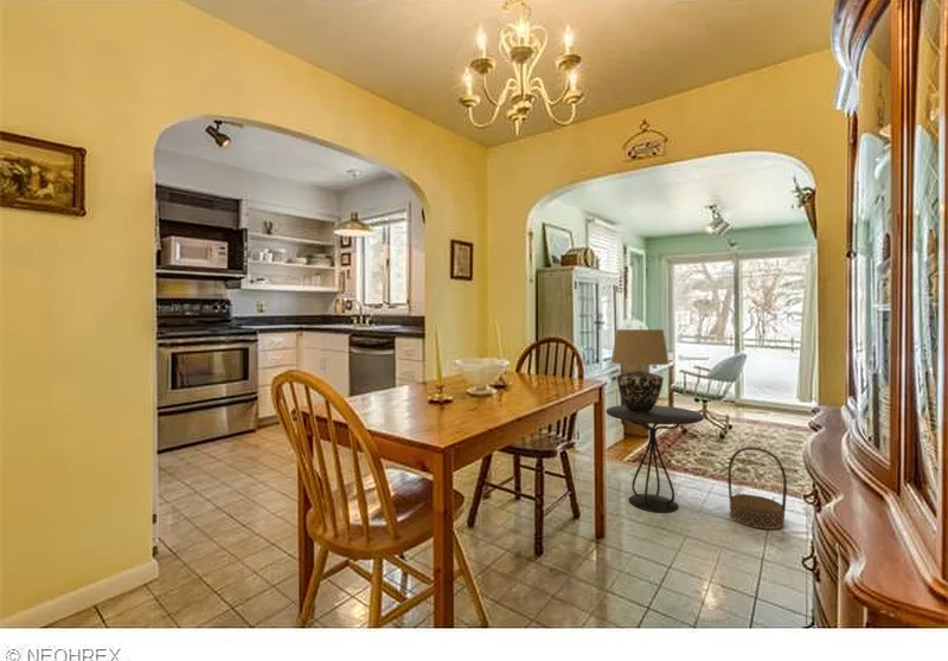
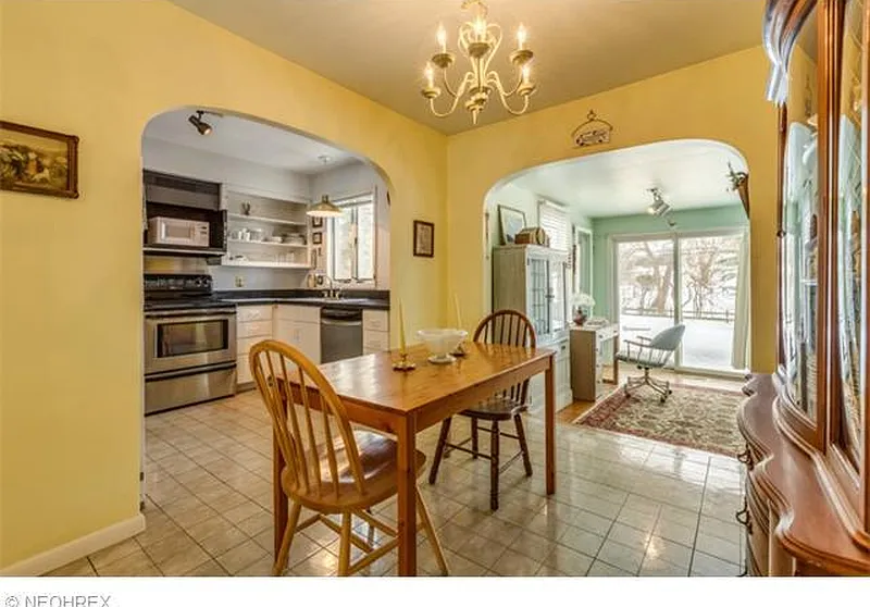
- table lamp (639, 370)
- side table (654, 457)
- basket (755, 495)
